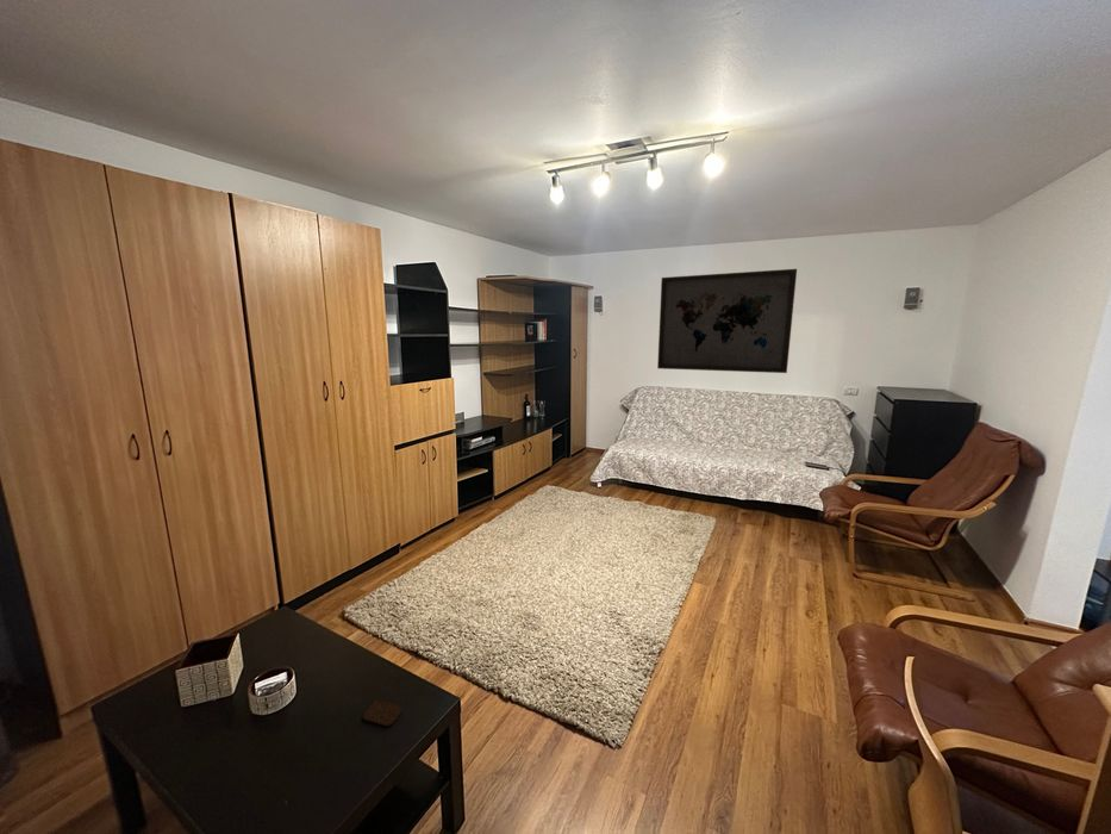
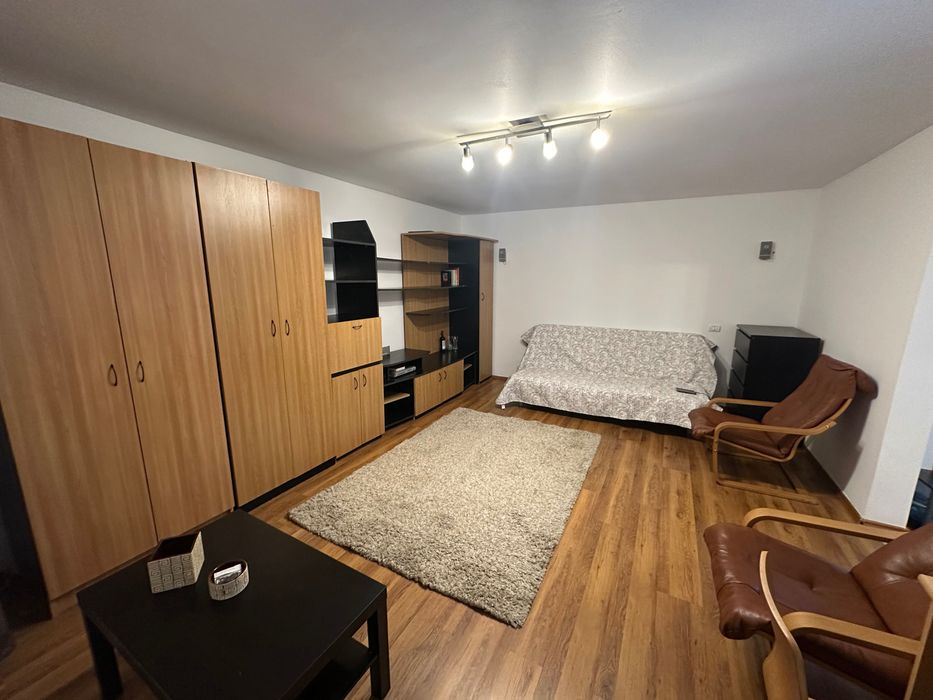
- coaster (382, 712)
- wall art (722, 323)
